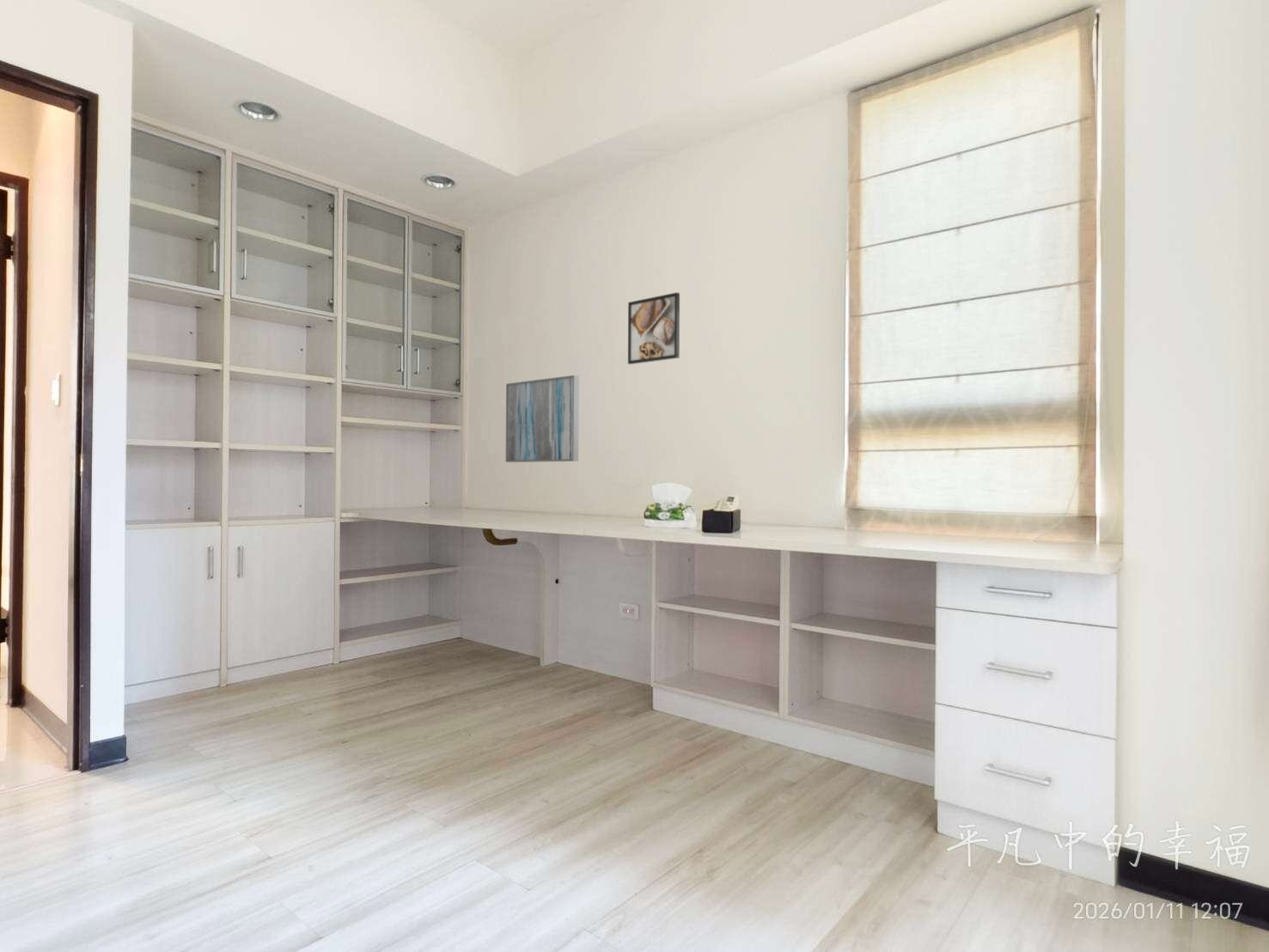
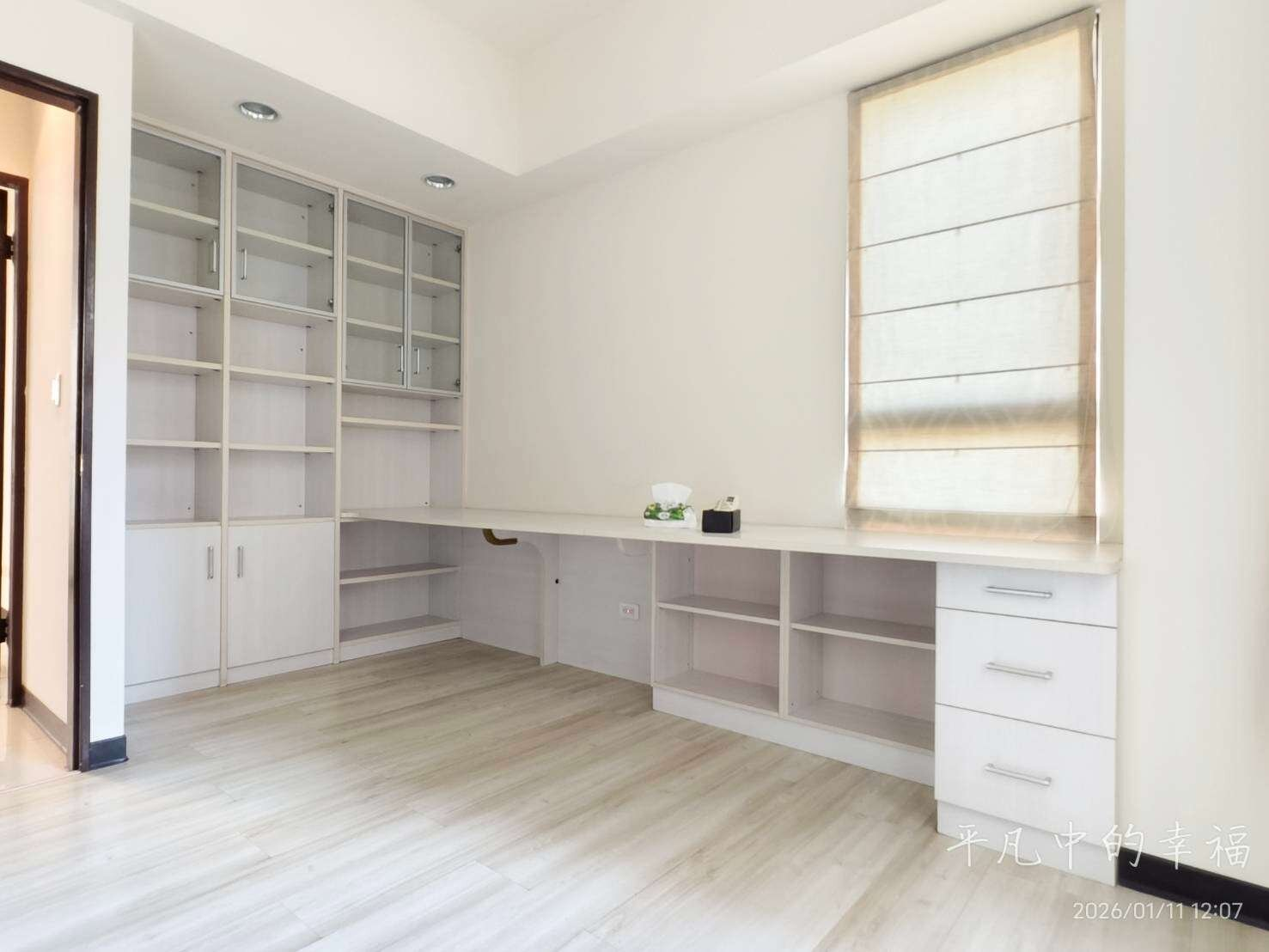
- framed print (653, 329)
- wall art (540, 420)
